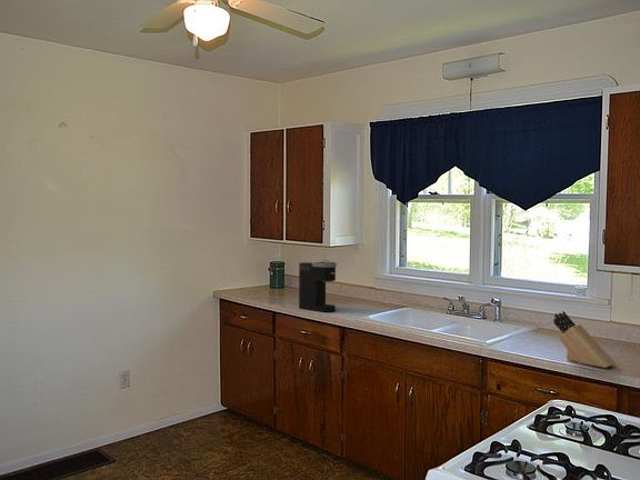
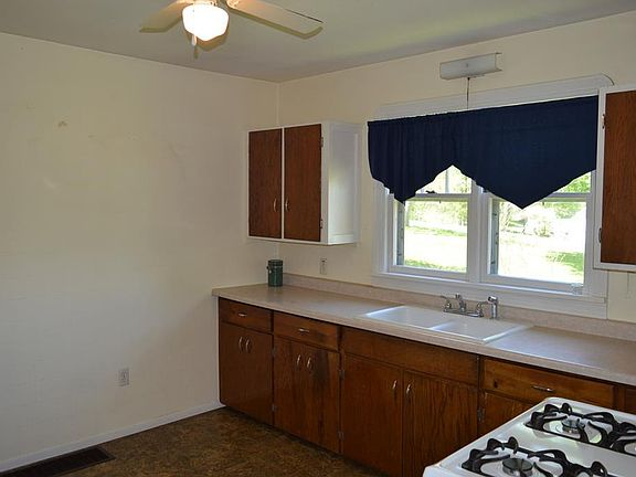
- knife block (581, 338)
- coffee maker (317, 286)
